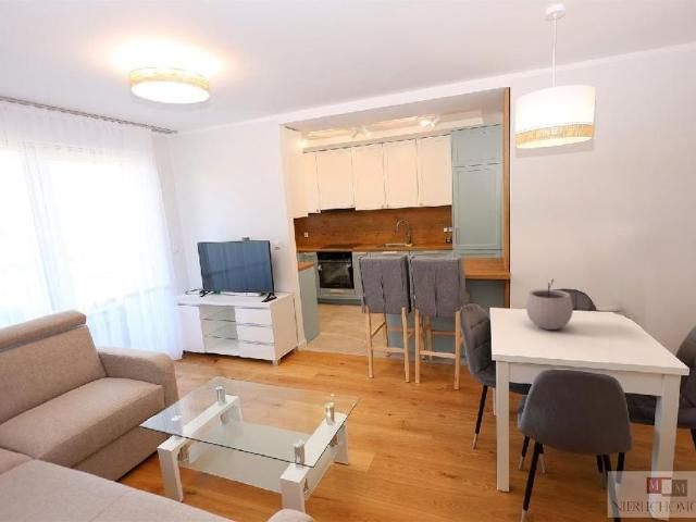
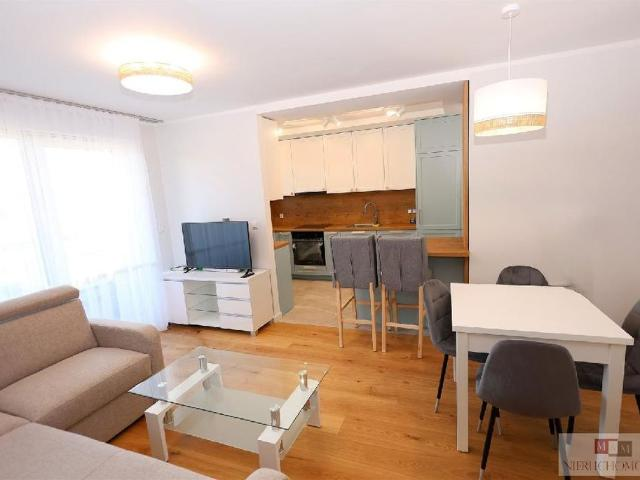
- plant pot (548, 302)
